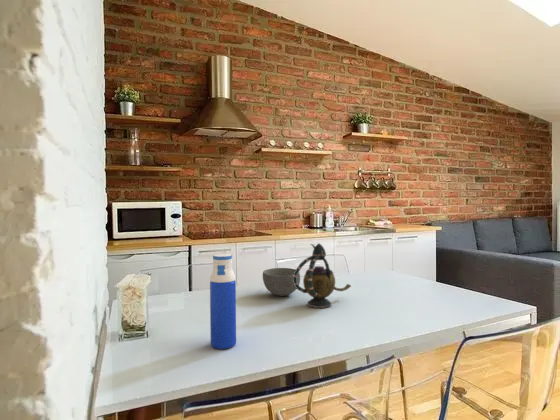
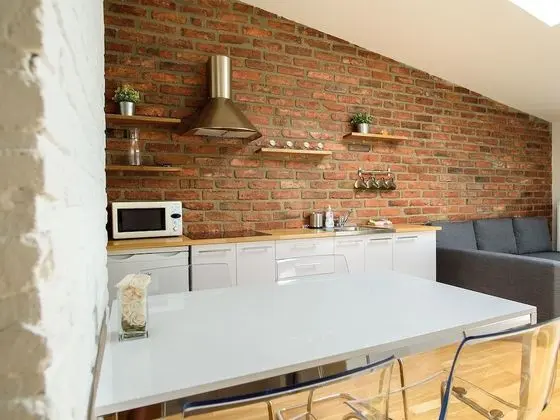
- teapot (326, 272)
- water bottle (223, 299)
- bowl (281, 282)
